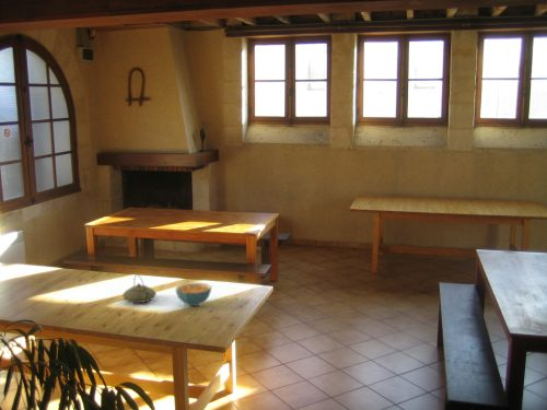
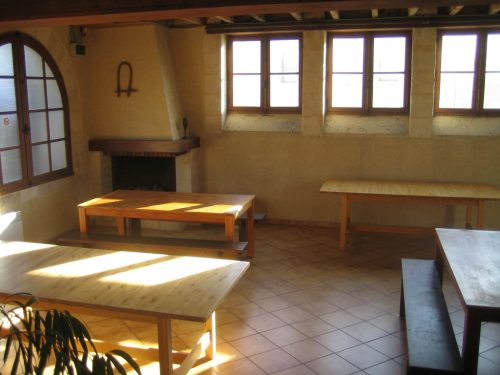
- teapot (139, 288)
- cereal bowl (194, 295)
